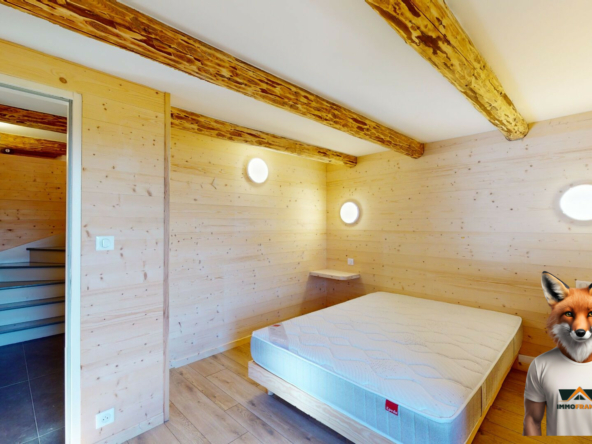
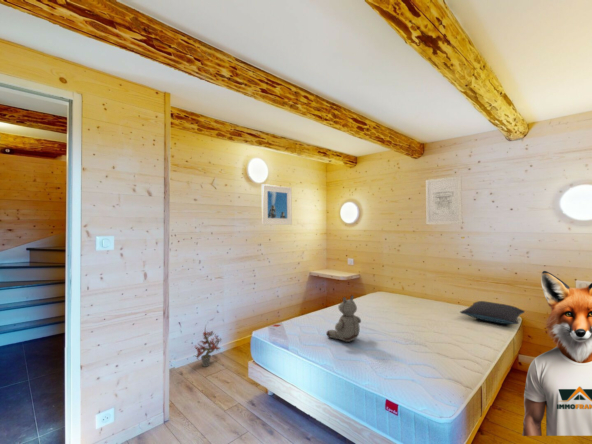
+ wall art (443, 201)
+ pillow (492, 311)
+ potted plant (206, 343)
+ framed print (277, 205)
+ stuffed bear (343, 316)
